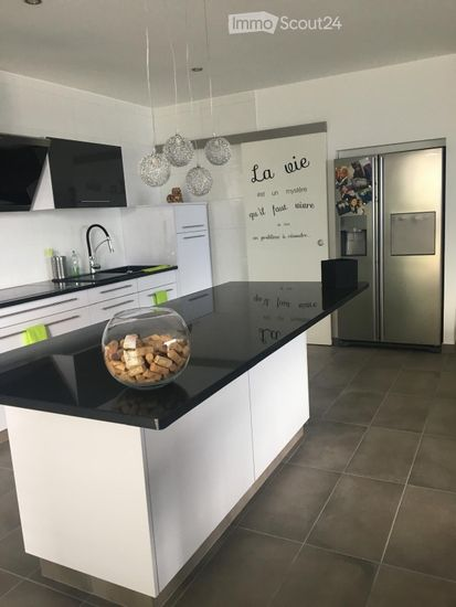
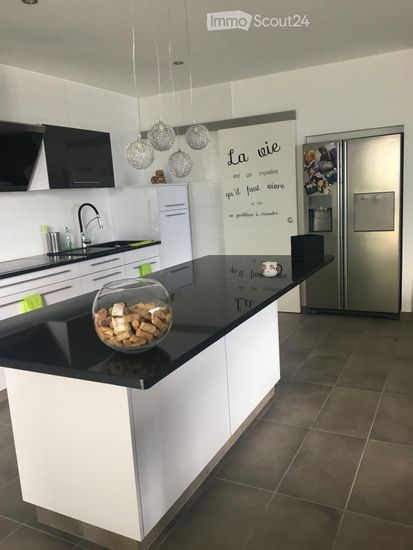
+ mug (272, 268)
